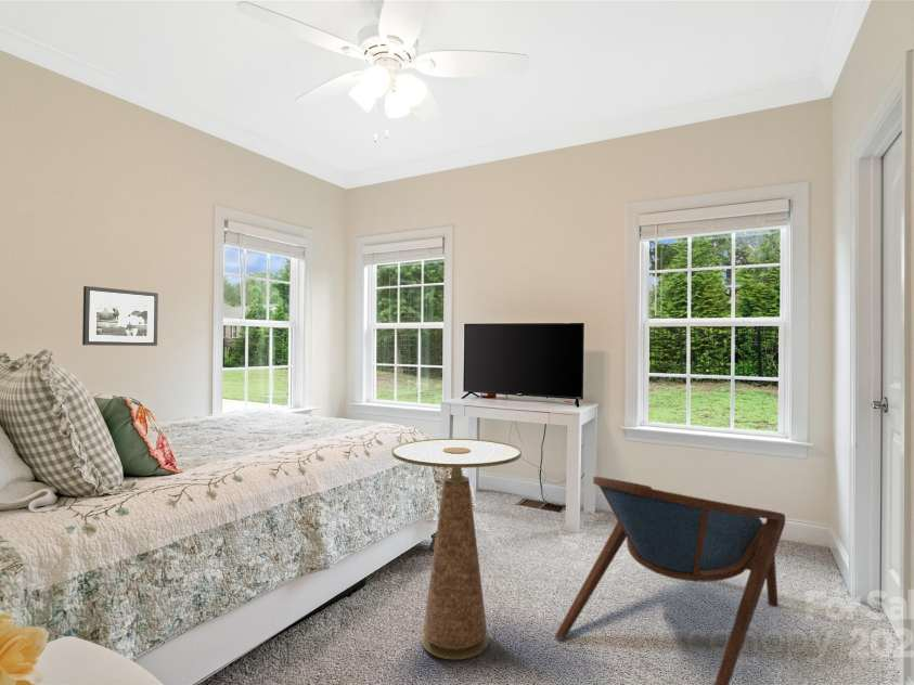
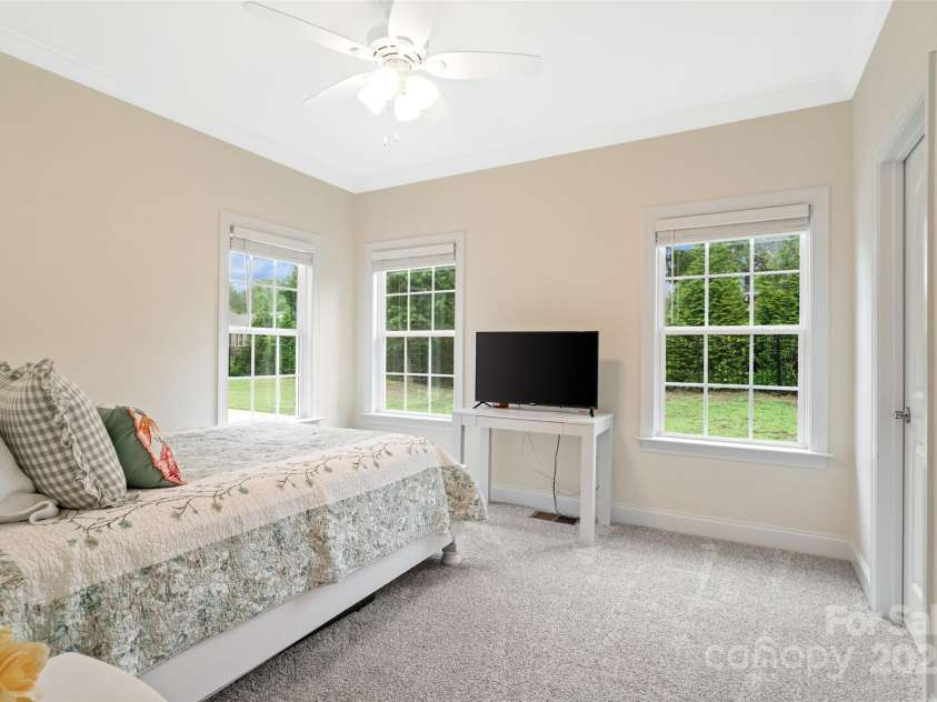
- picture frame (121, 318)
- side table (455, 545)
- armchair (680, 545)
